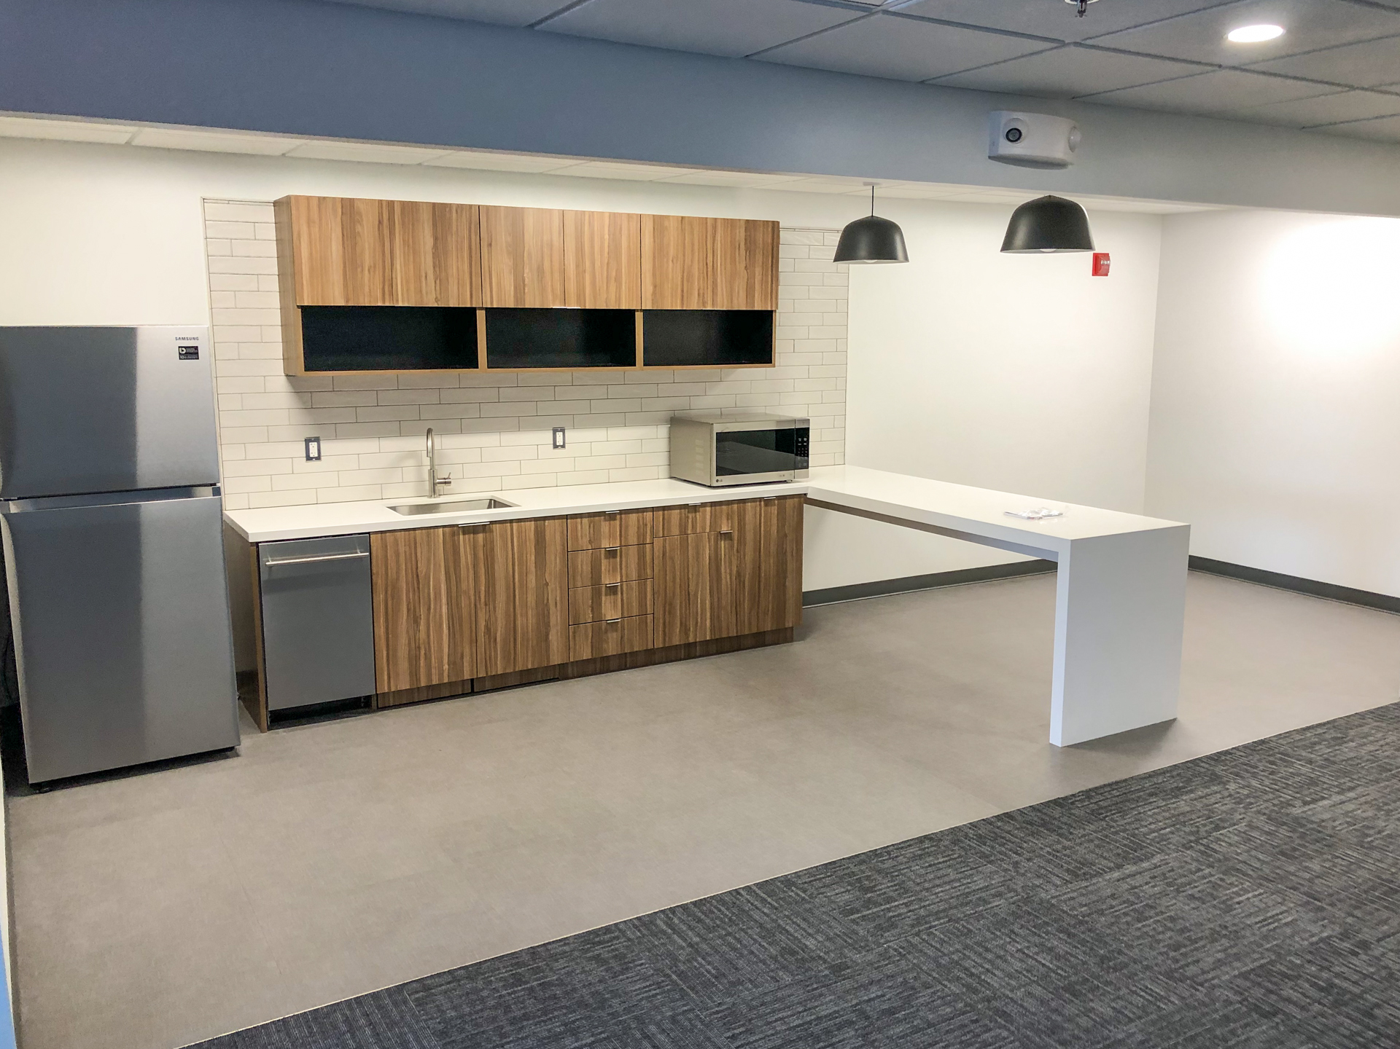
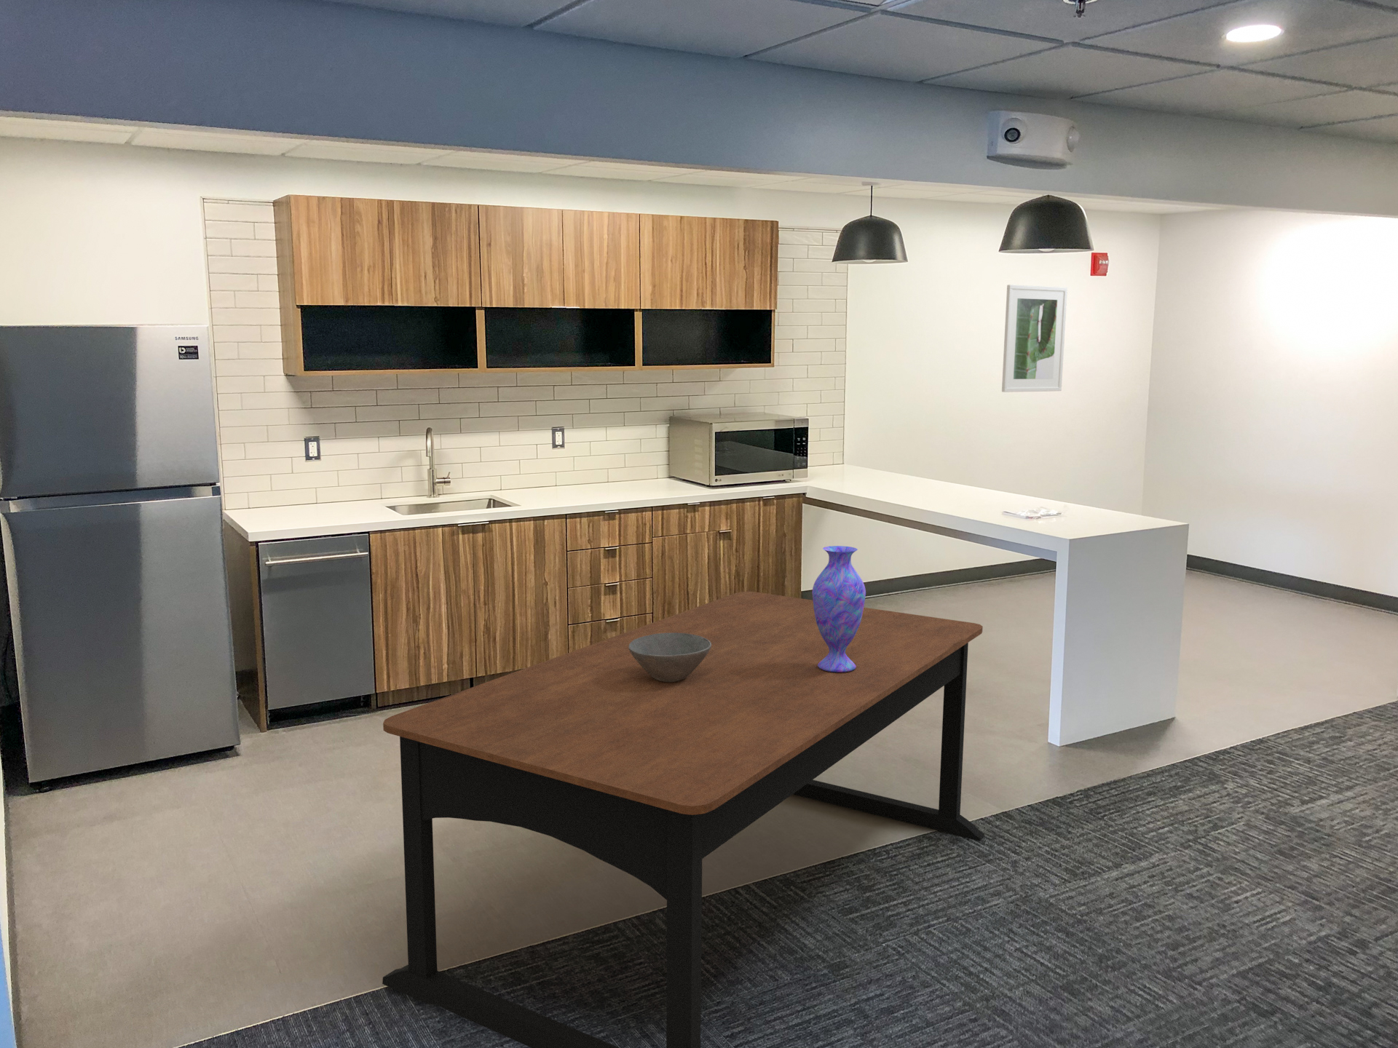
+ bowl (670, 659)
+ dining table (727, 785)
+ vase (838, 608)
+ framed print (1035, 339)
